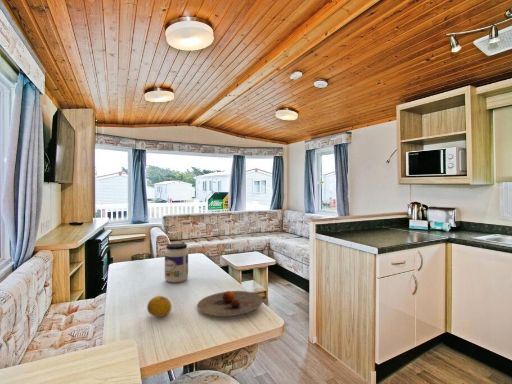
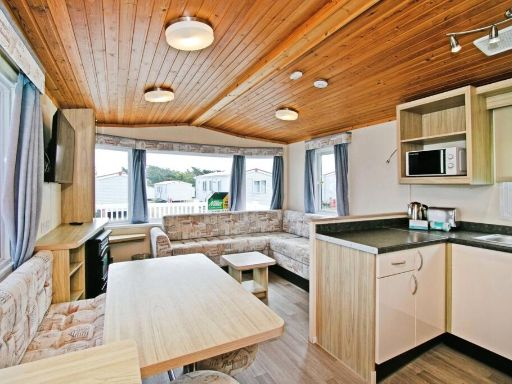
- fruit (159, 306)
- plate (230, 299)
- jar (176, 262)
